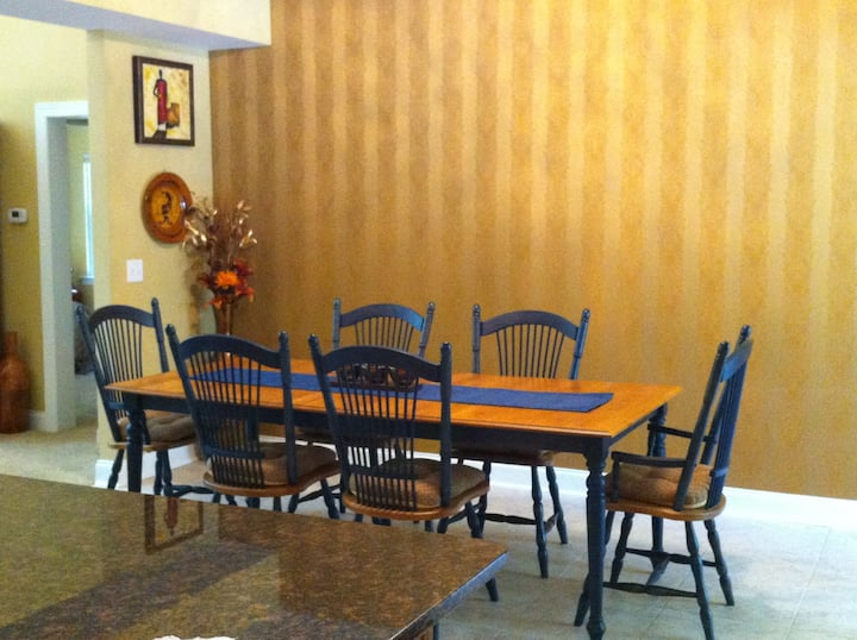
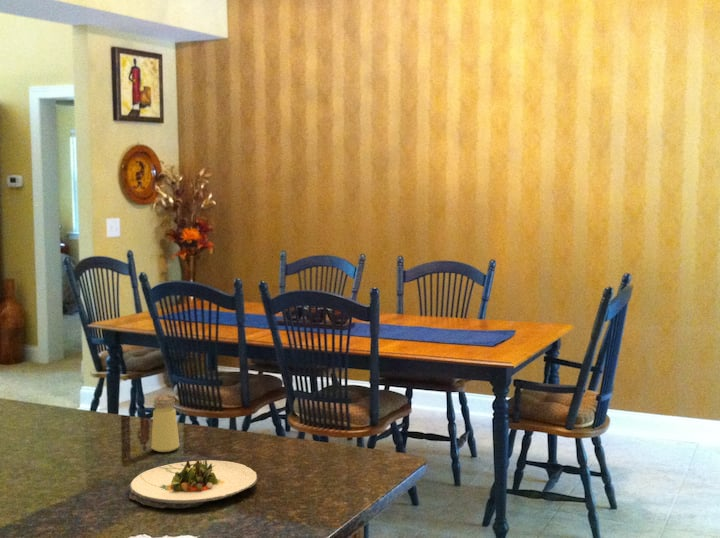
+ salad plate (193, 474)
+ saltshaker (164, 422)
